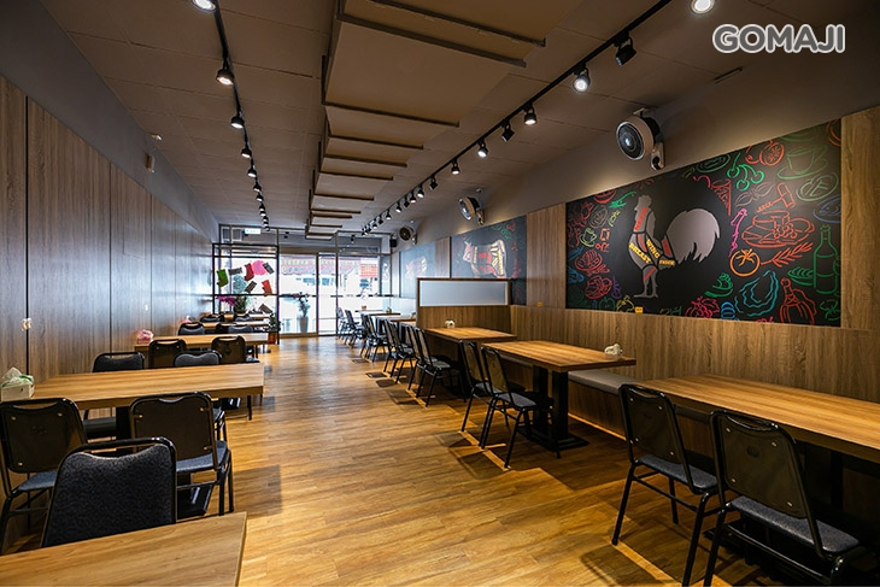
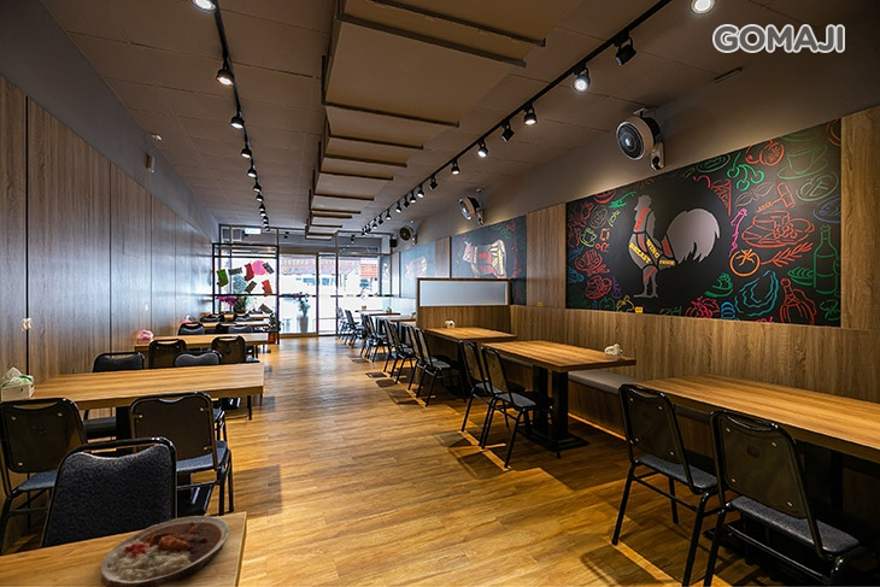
+ plate (169, 545)
